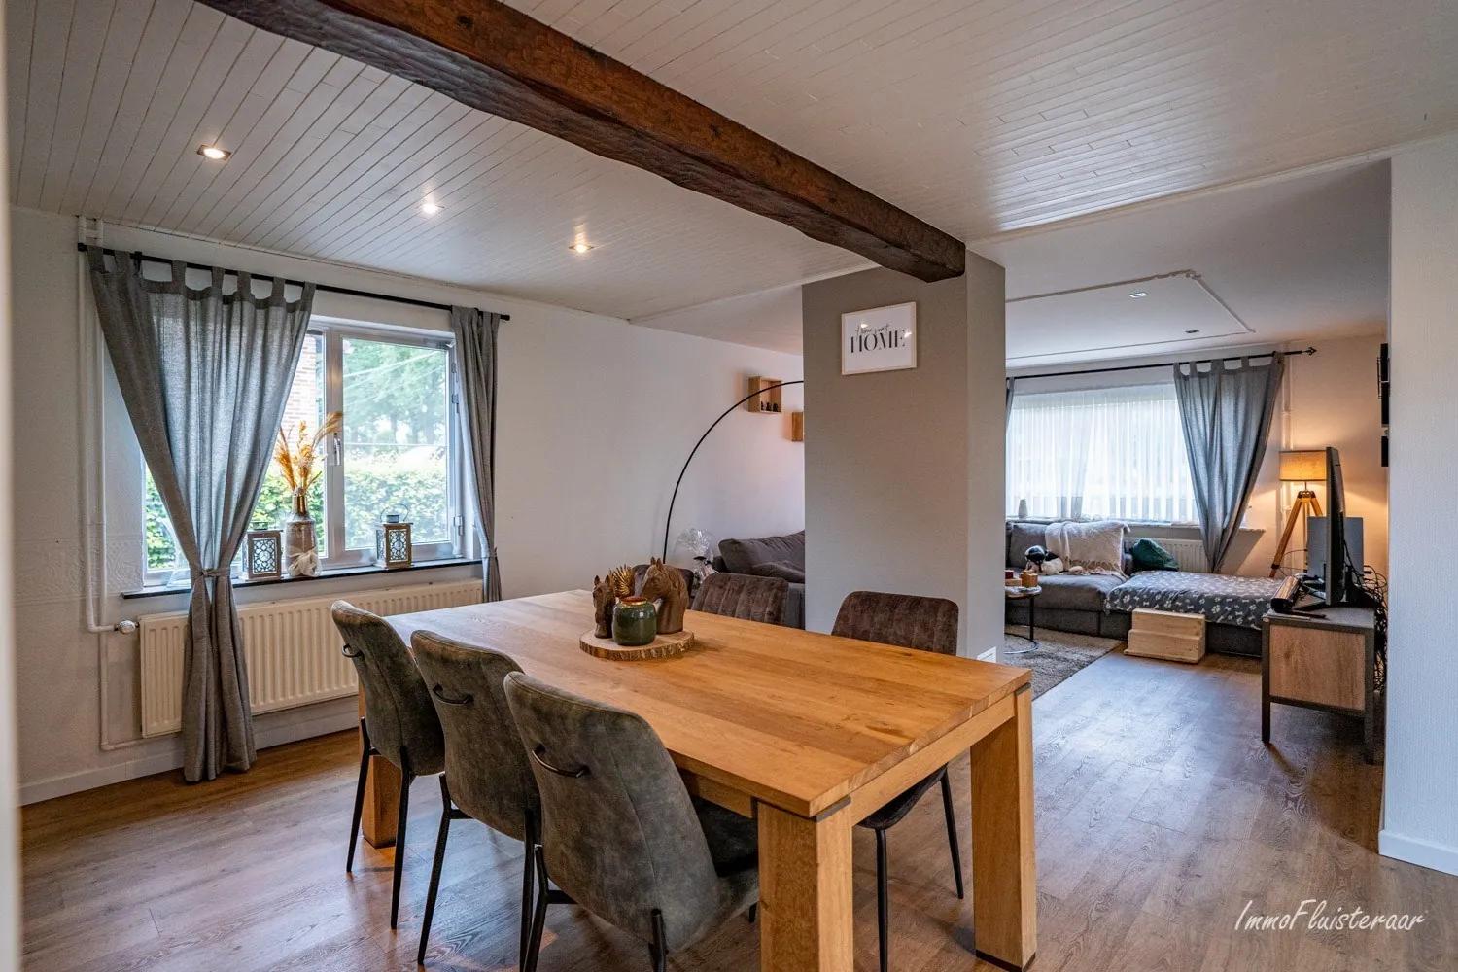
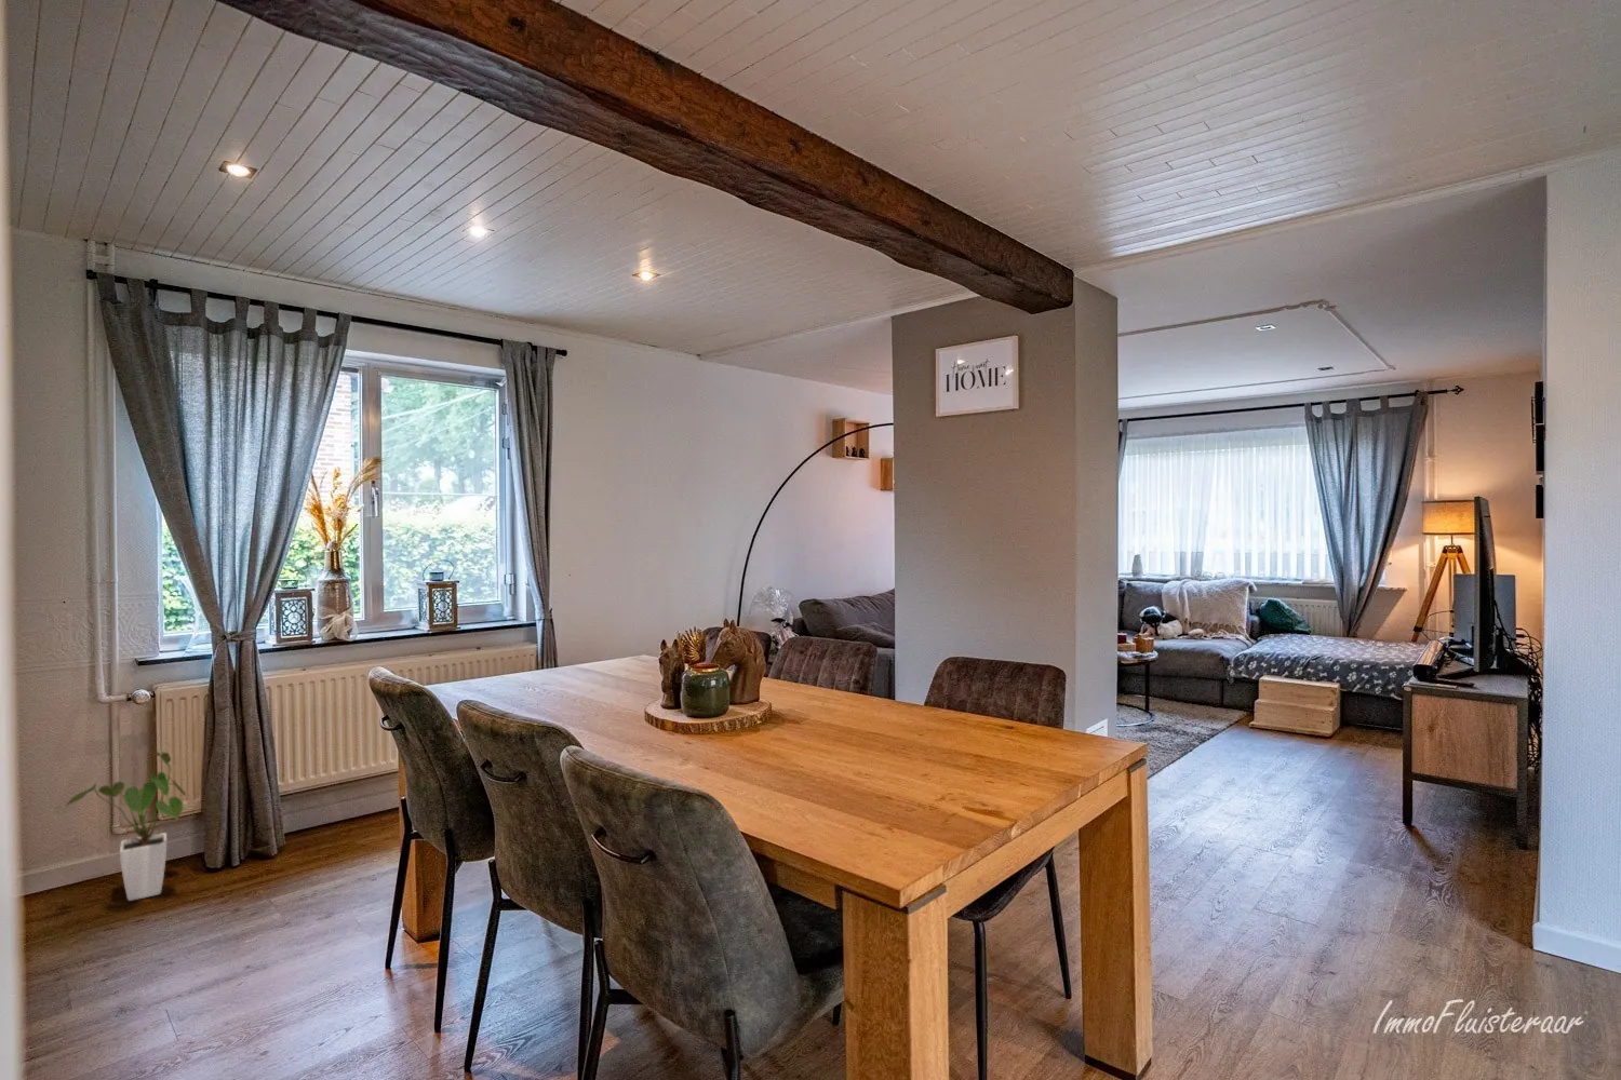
+ house plant (131, 832)
